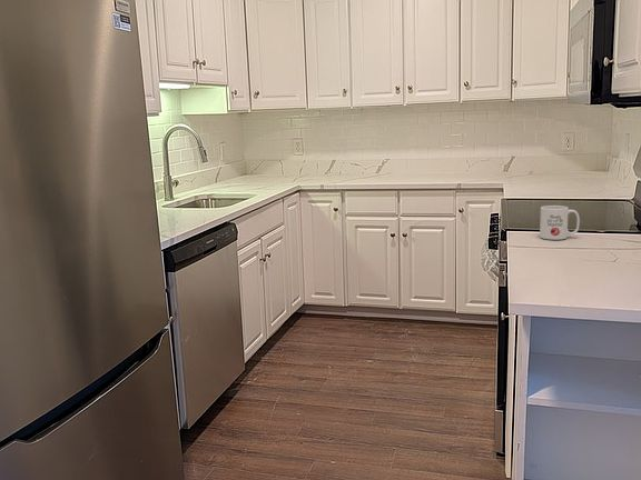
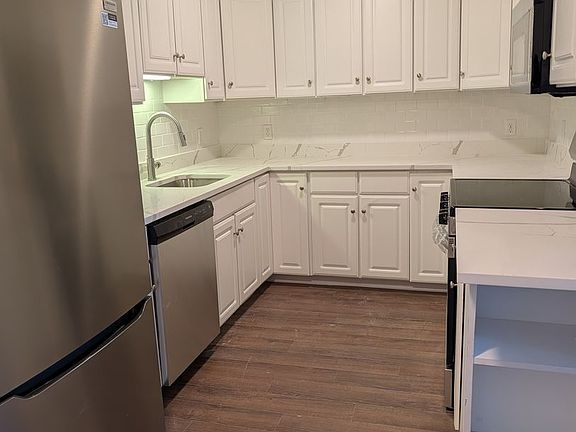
- mug (559, 222)
